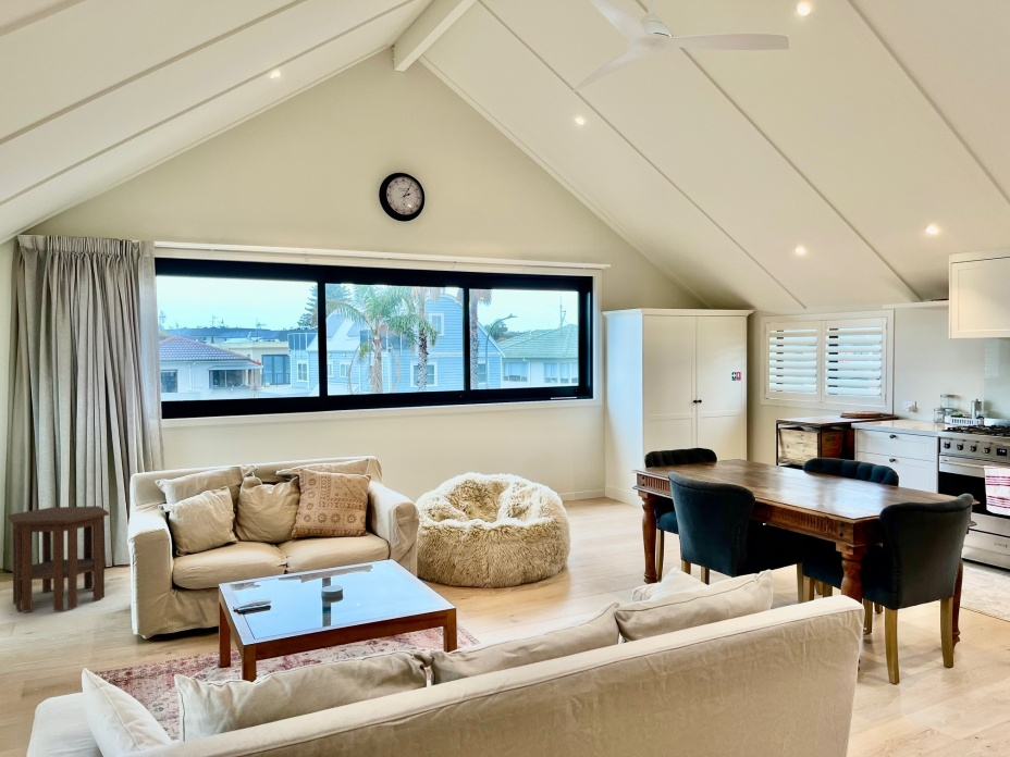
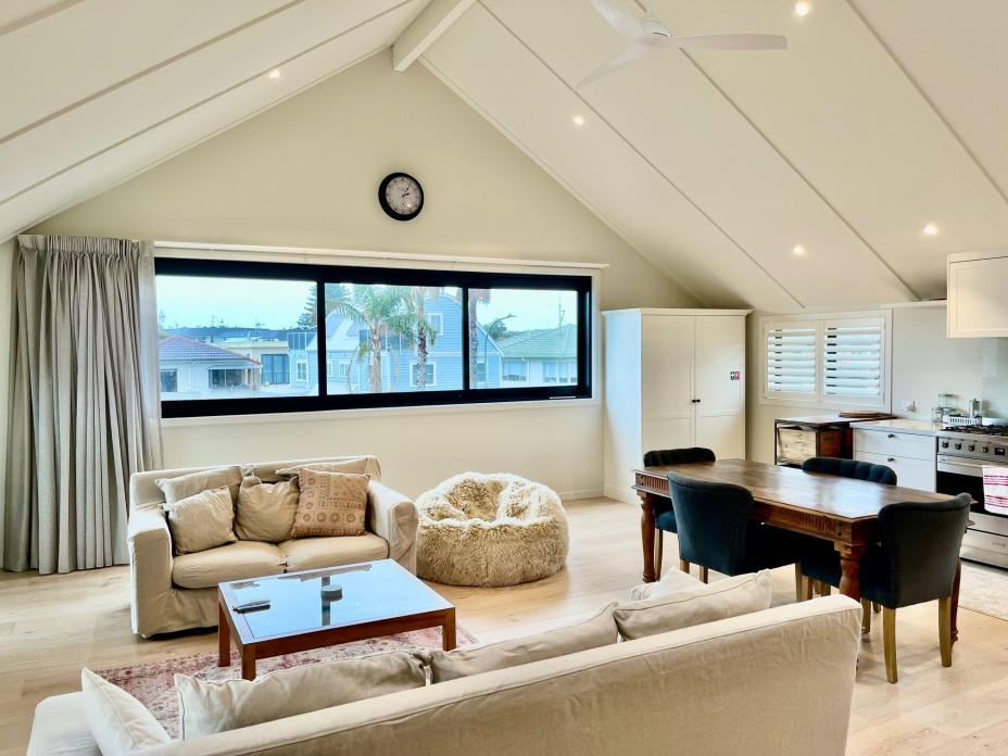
- side table (59, 556)
